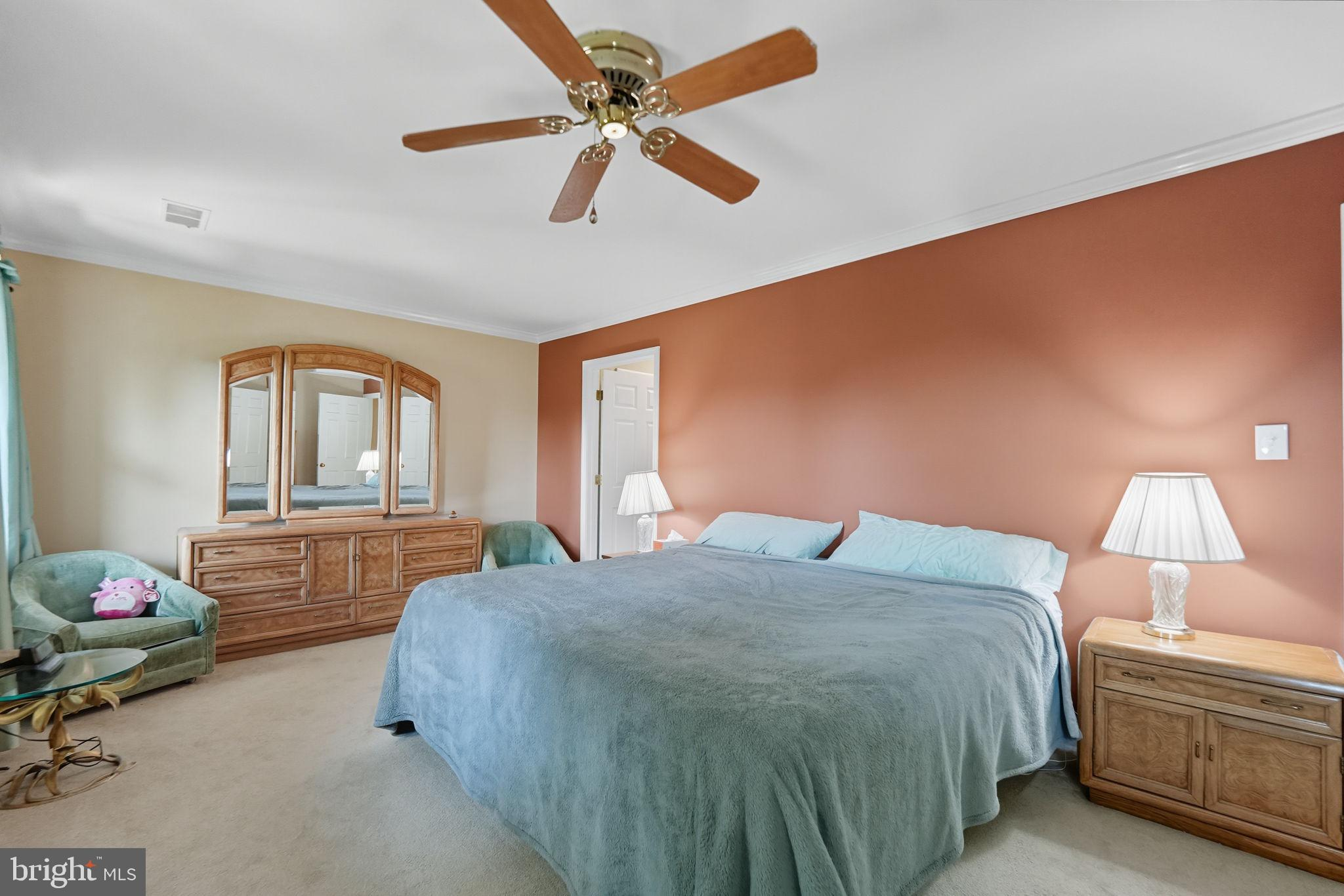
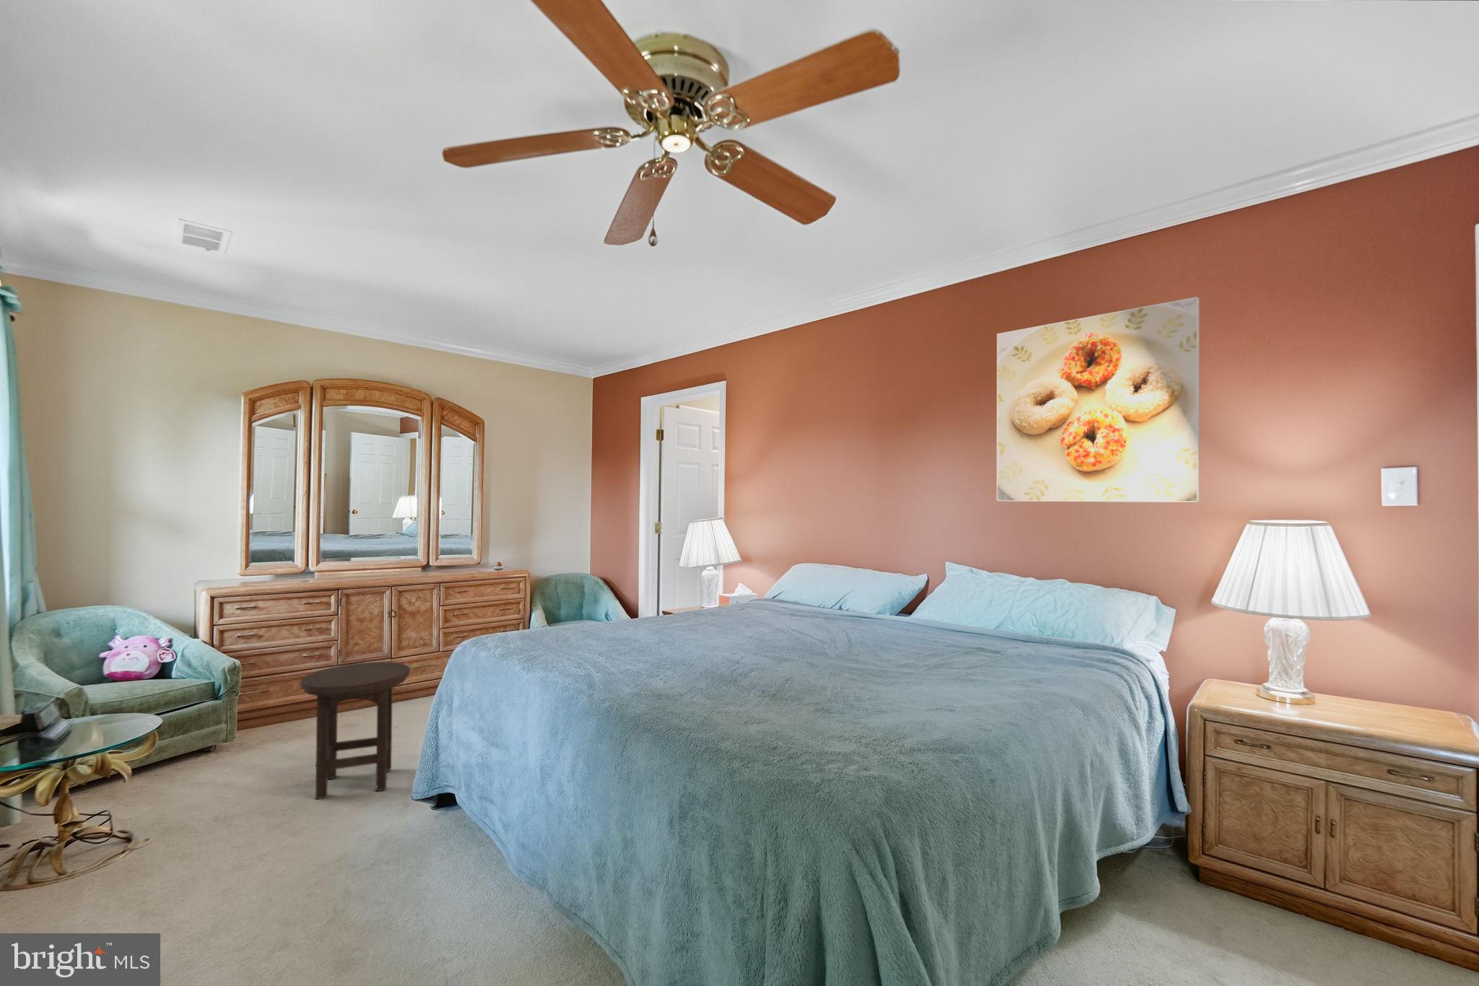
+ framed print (1087, 409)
+ stool (357, 740)
